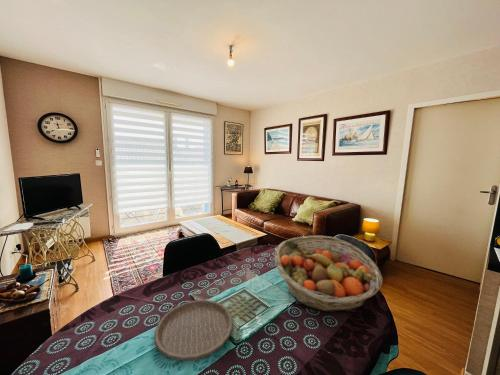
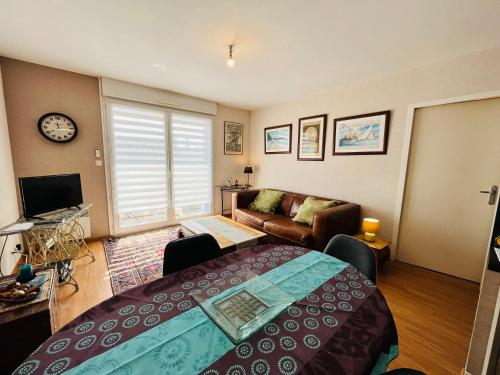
- fruit basket (324, 269)
- plate (195, 326)
